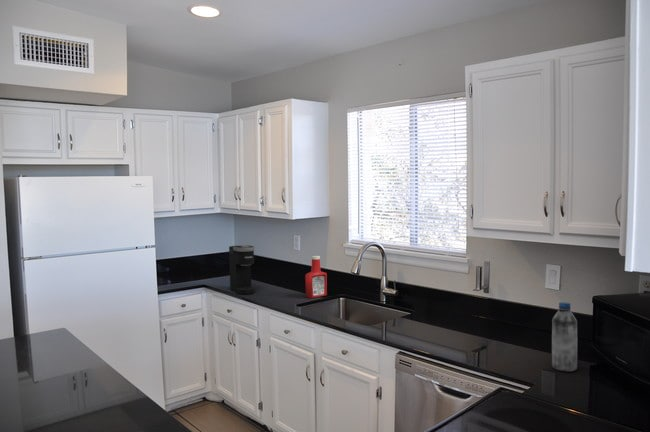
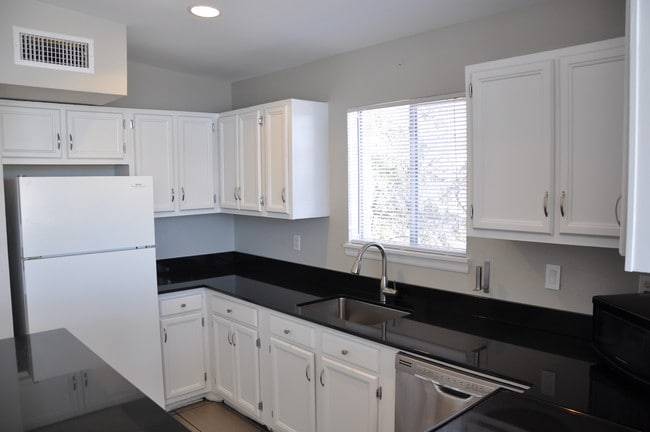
- soap bottle (316, 276)
- water bottle (564, 335)
- coffee maker (241, 268)
